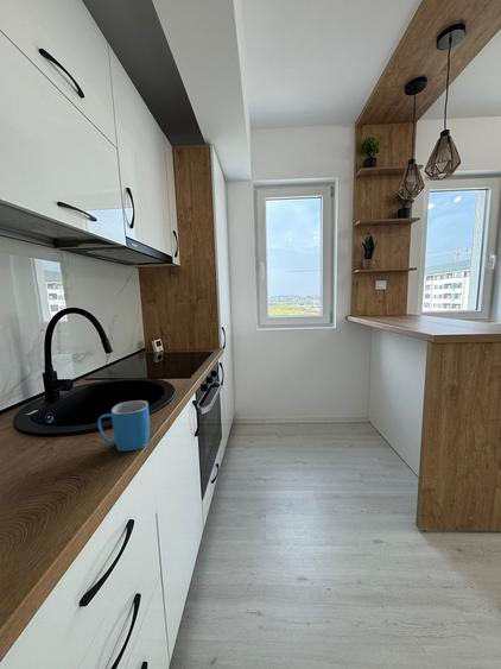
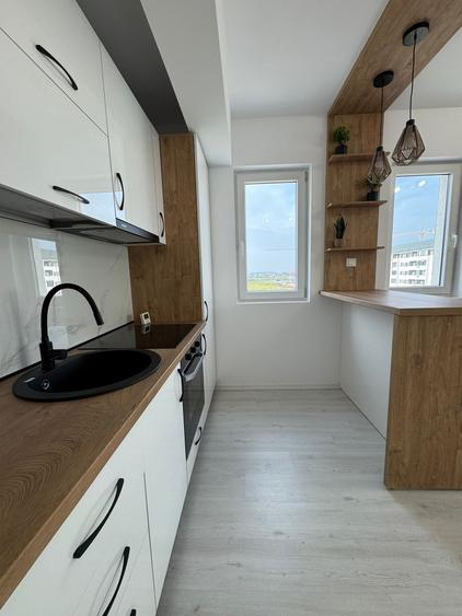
- mug (125, 425)
